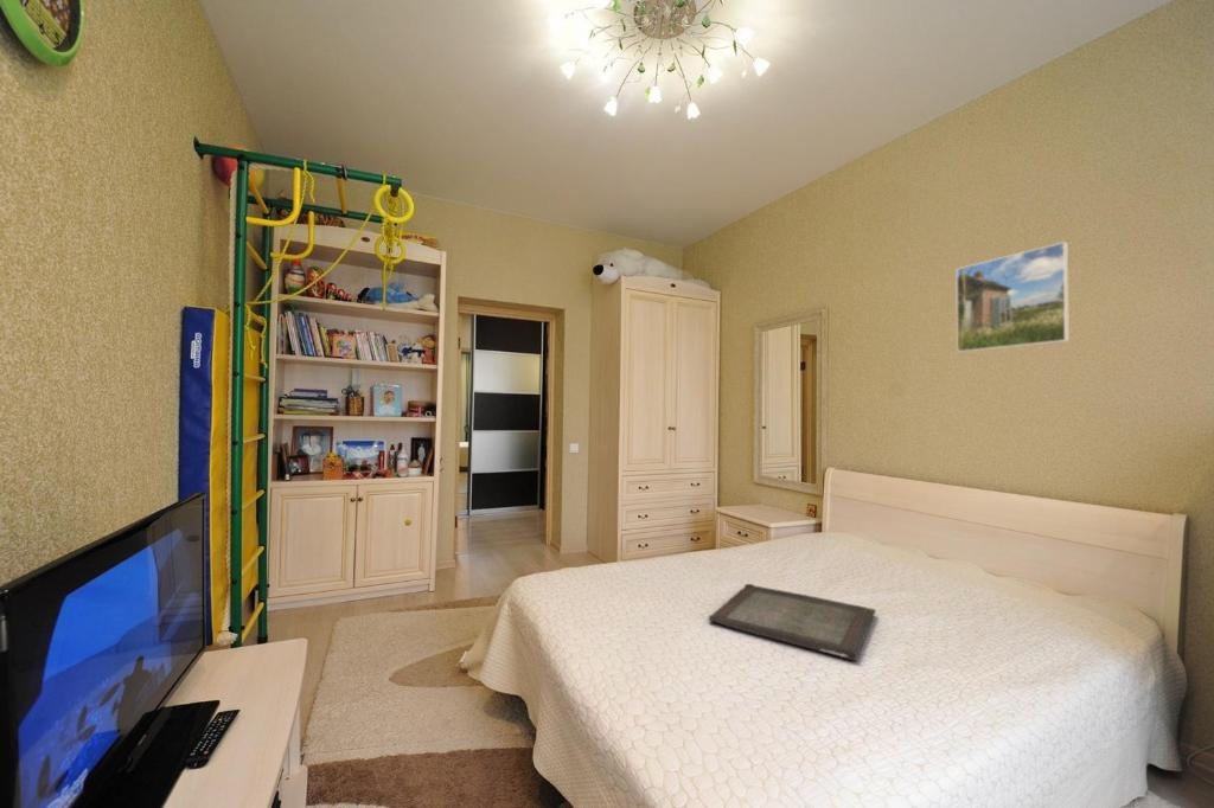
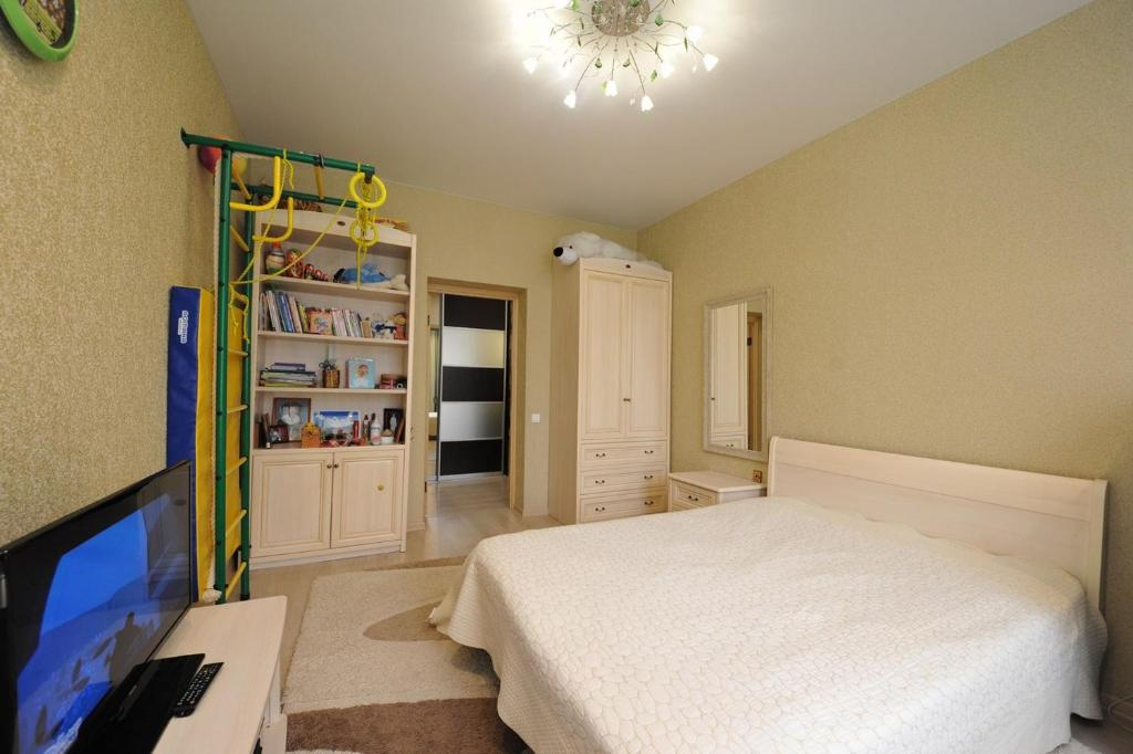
- serving tray (793, 615)
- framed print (1008, 301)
